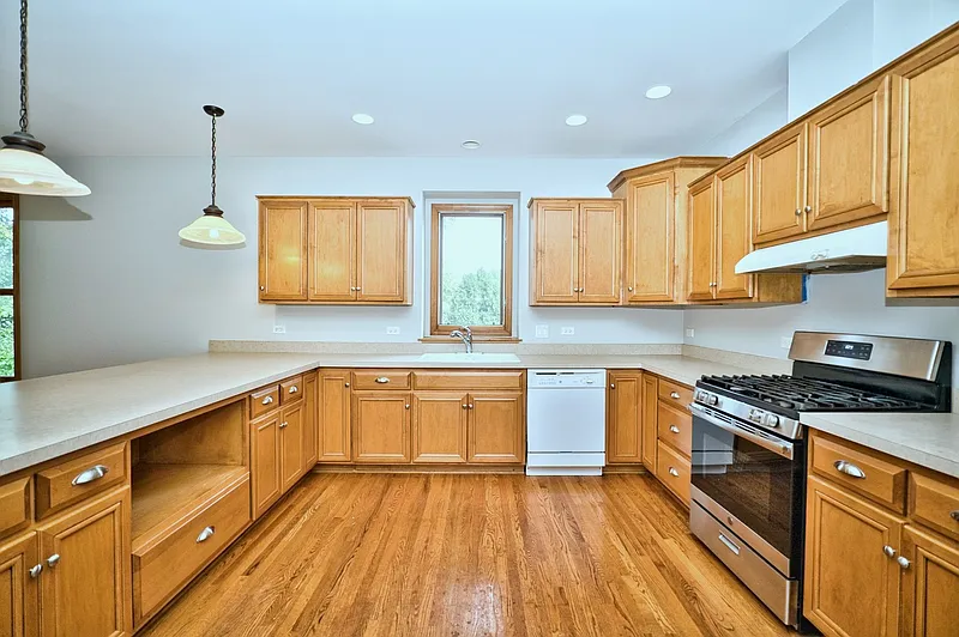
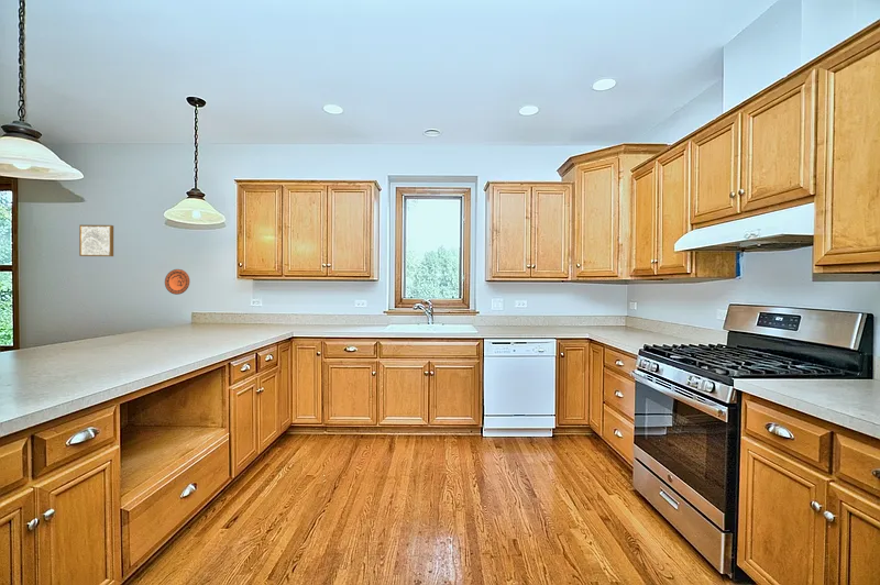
+ wall art (96, 240)
+ decorative plate (177, 282)
